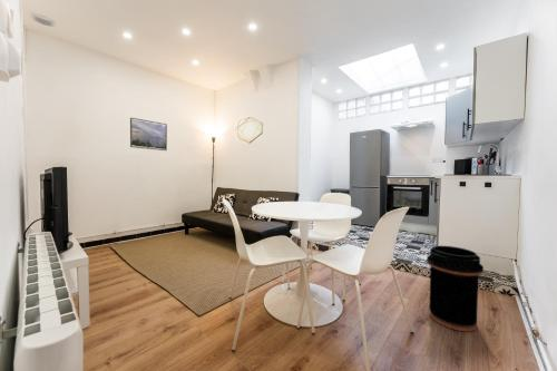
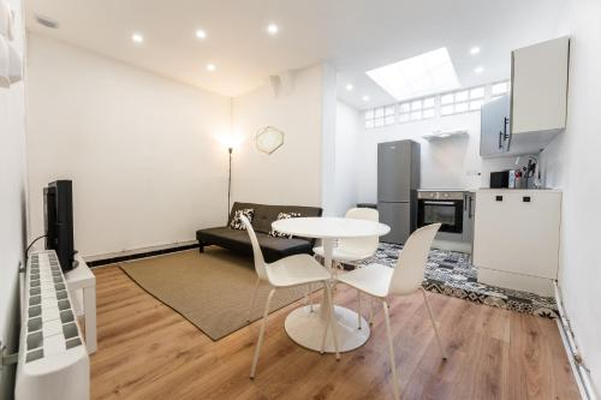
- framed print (149, 135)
- trash can (452, 284)
